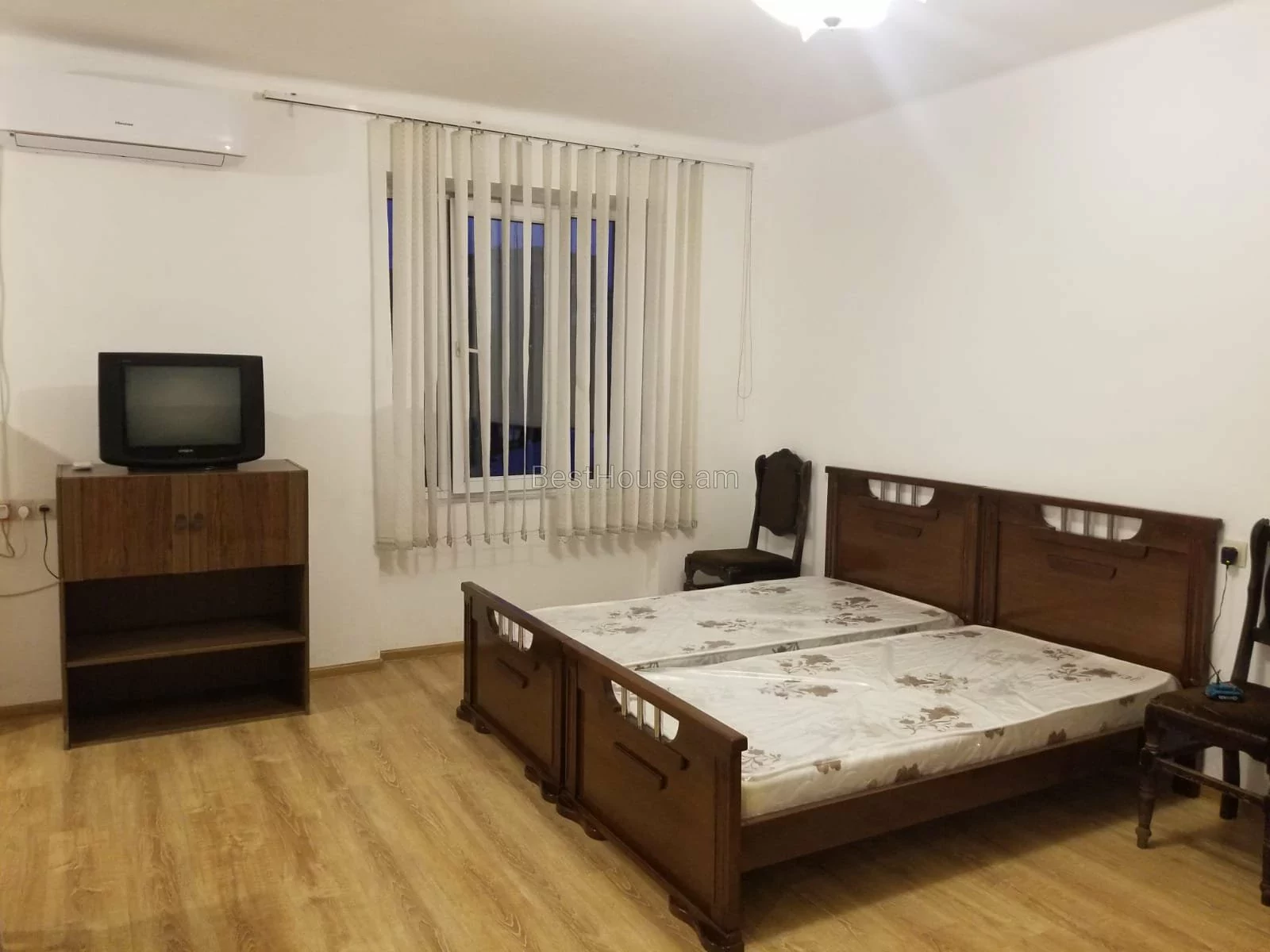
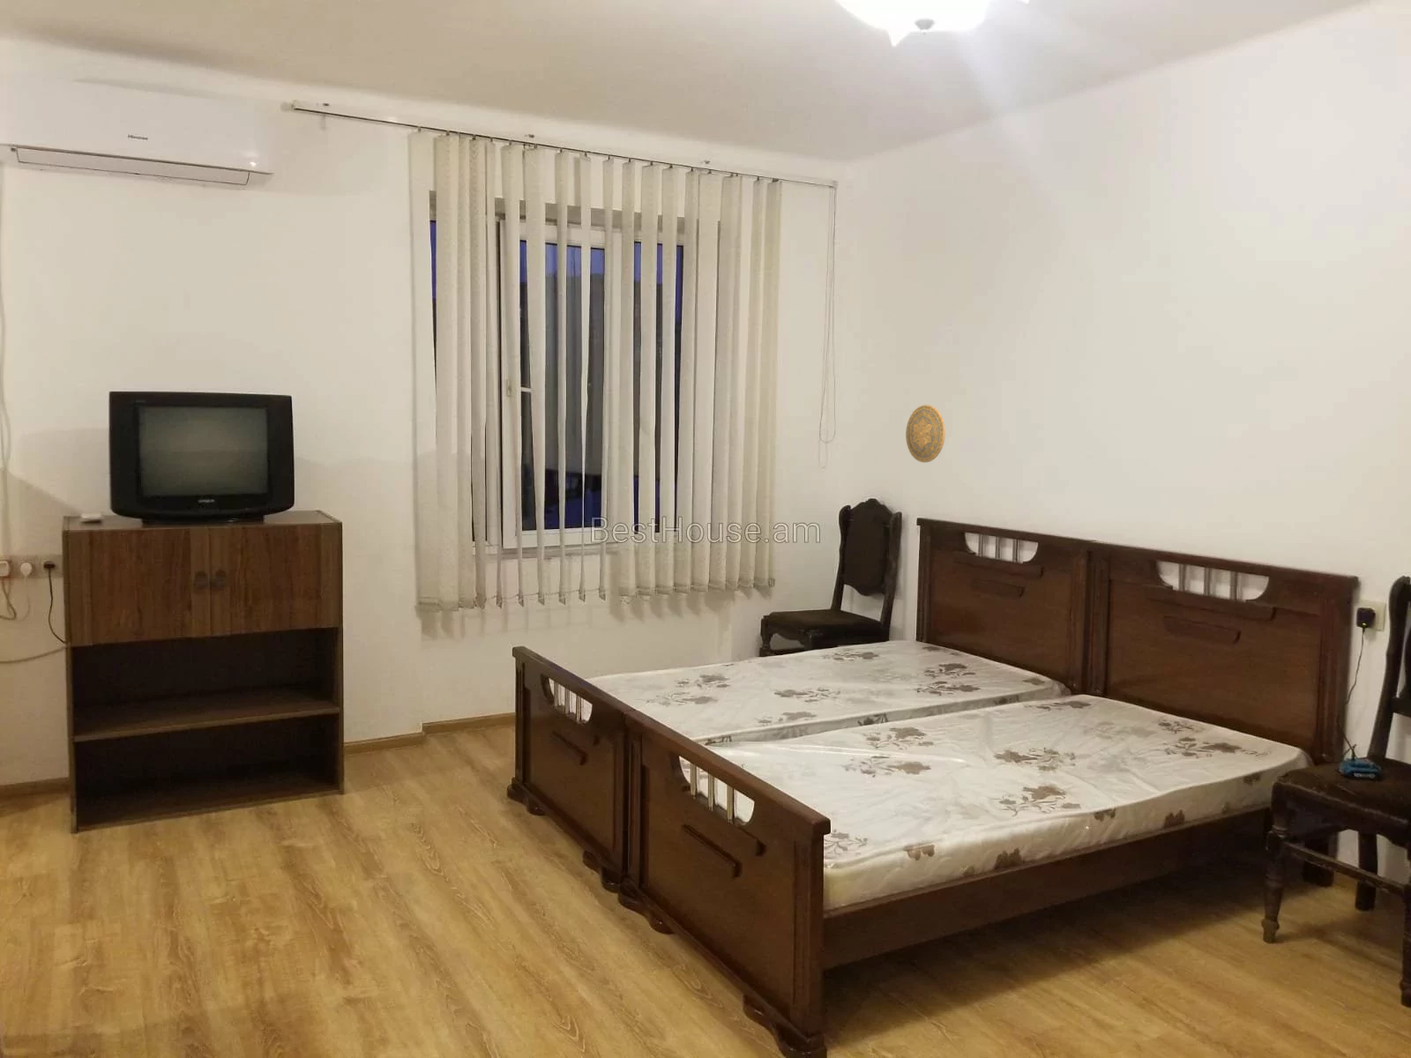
+ decorative plate (922, 433)
